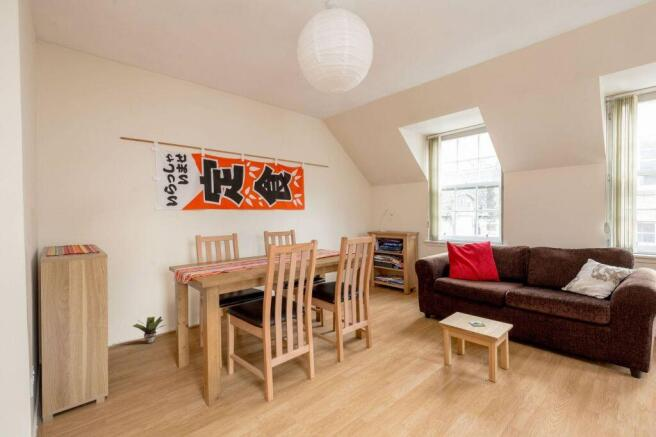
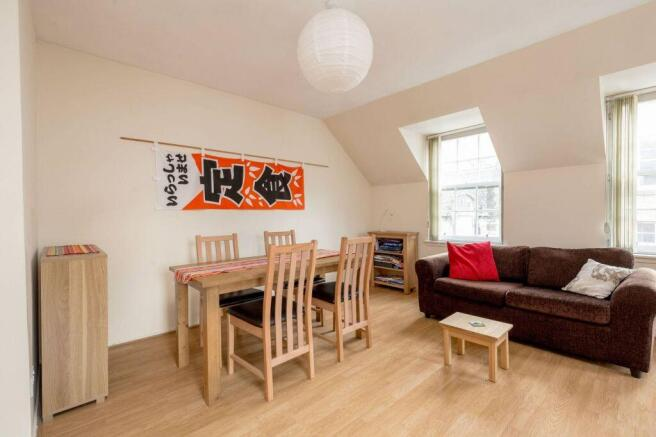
- potted plant (150, 329)
